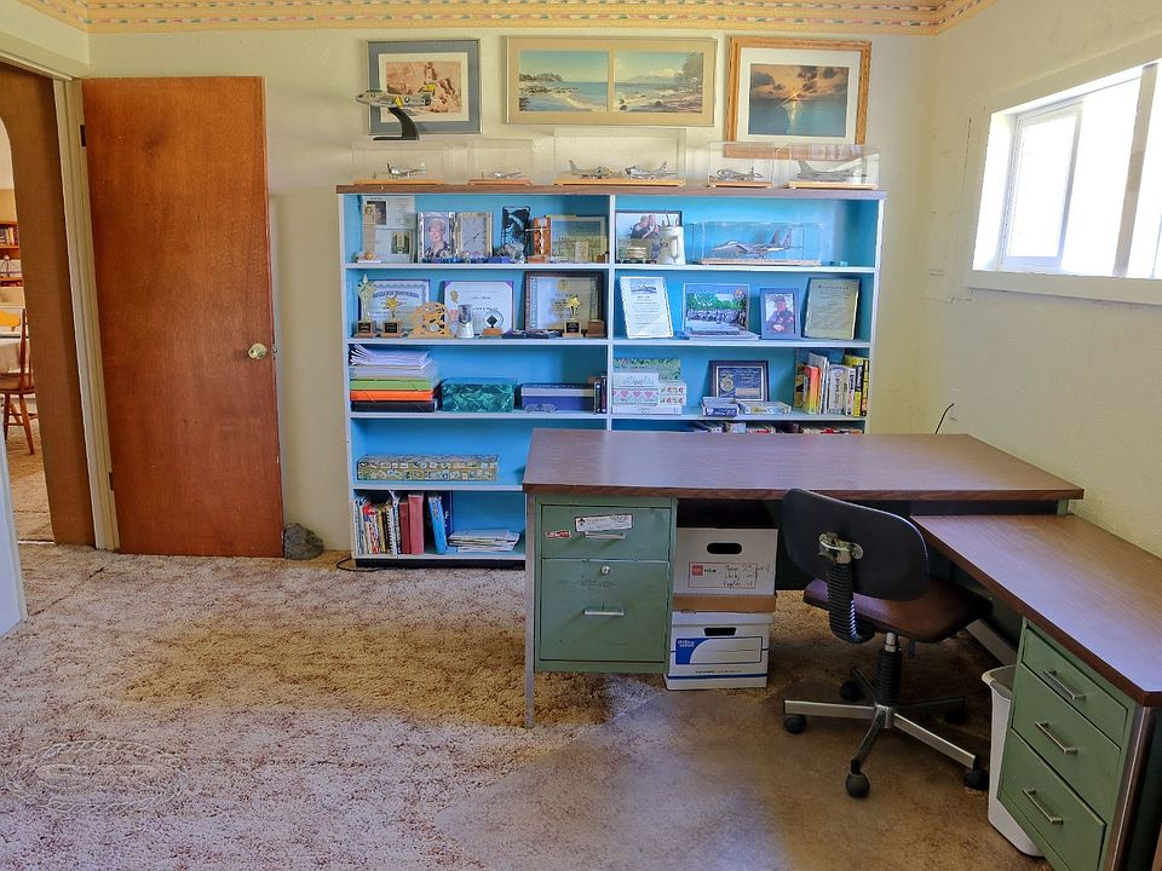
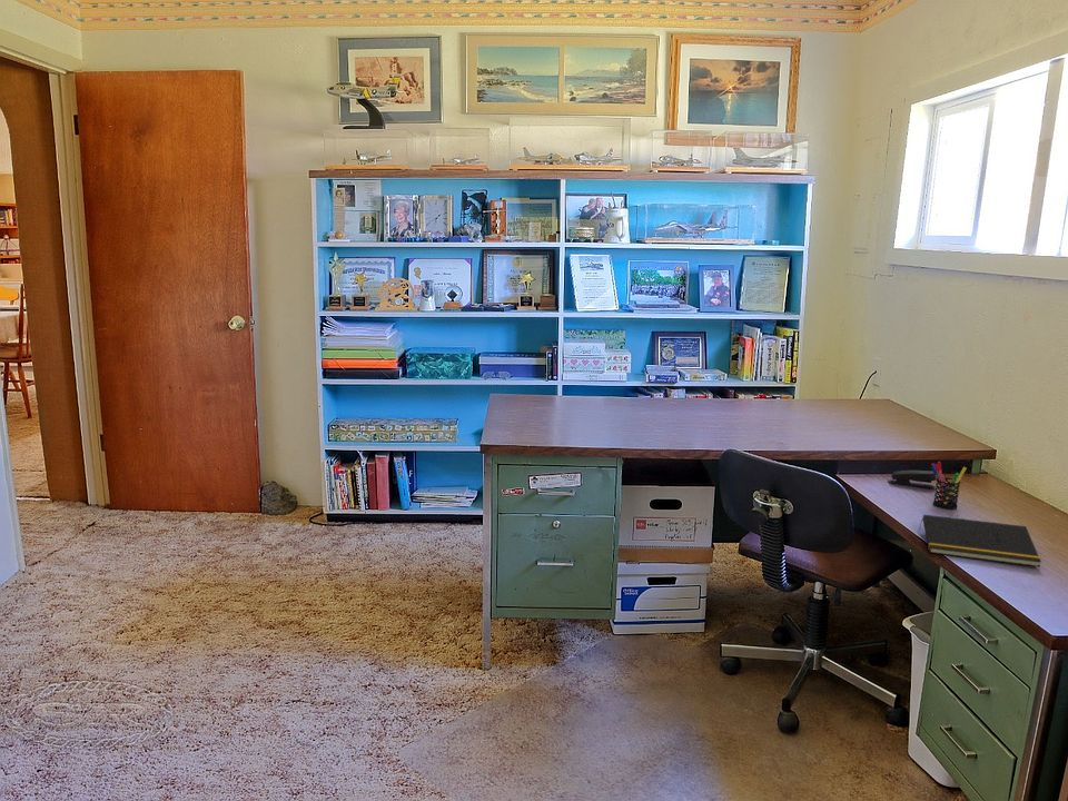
+ pen holder (947, 484)
+ notepad (978, 538)
+ stapler (912, 476)
